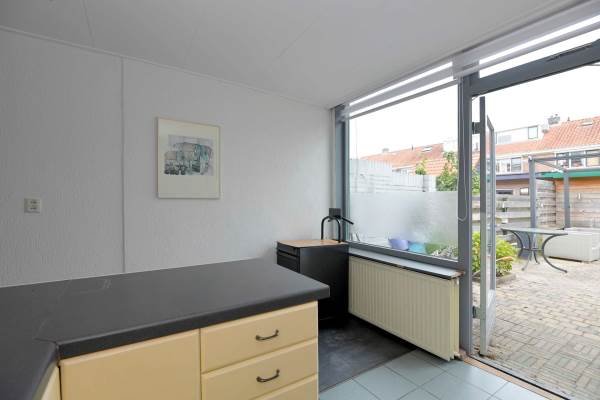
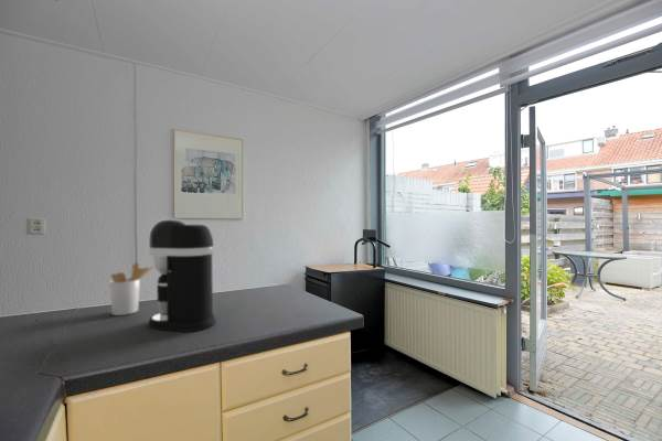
+ coffee maker (182, 271)
+ utensil holder (131, 288)
